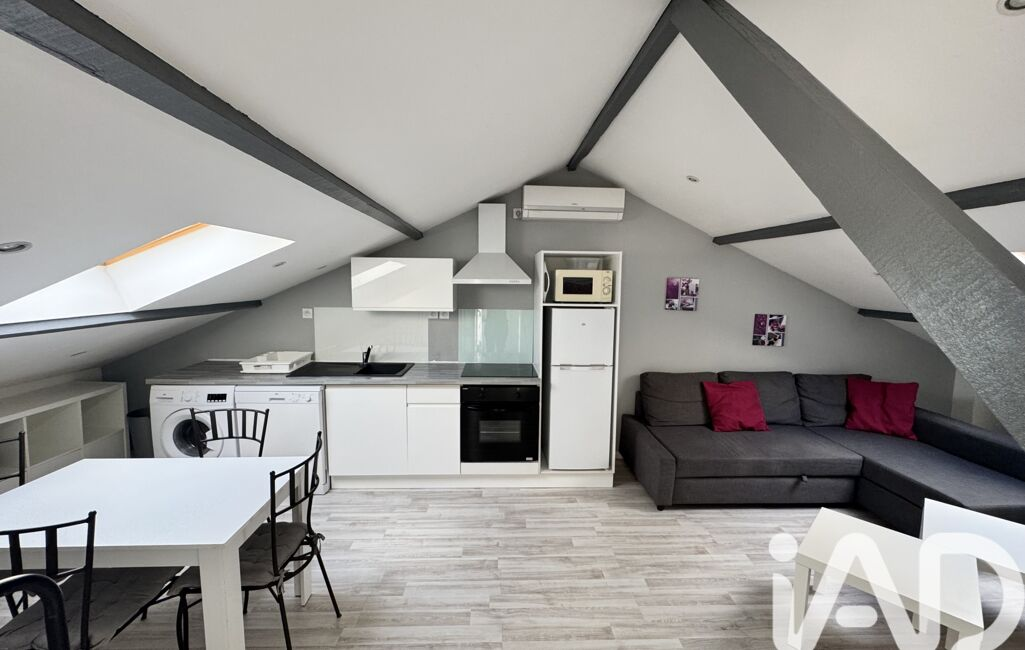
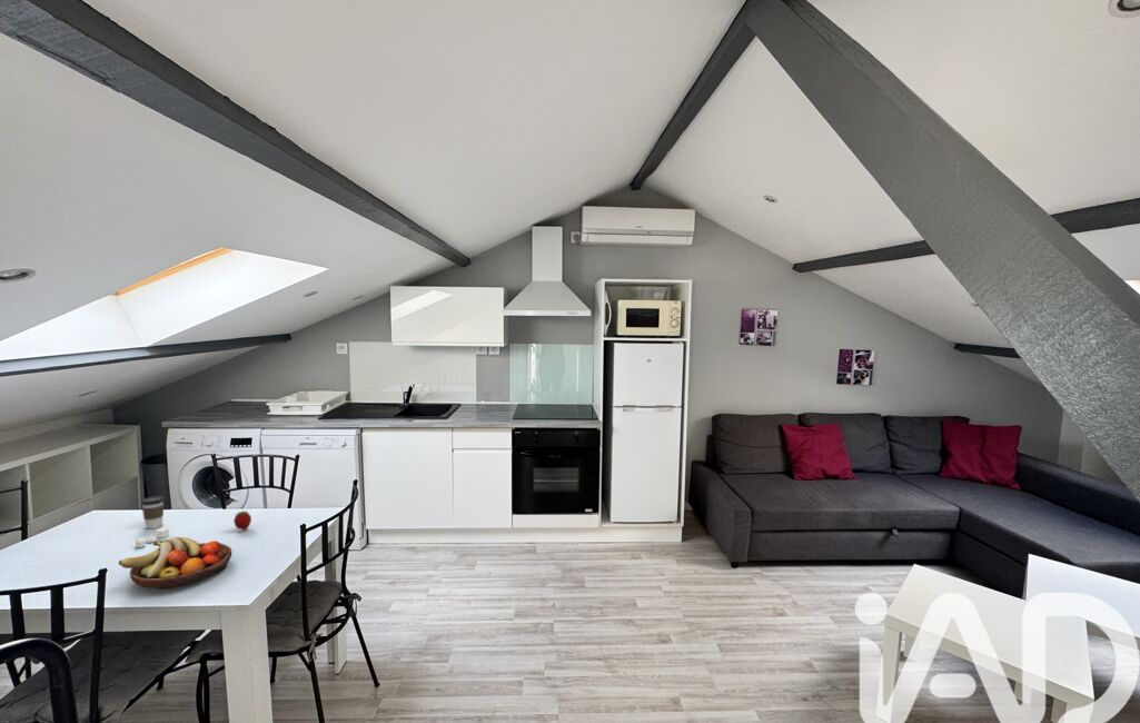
+ coffee cup (152, 512)
+ salt and pepper shaker set (151, 536)
+ fruit (242, 521)
+ fruit bowl (181, 556)
